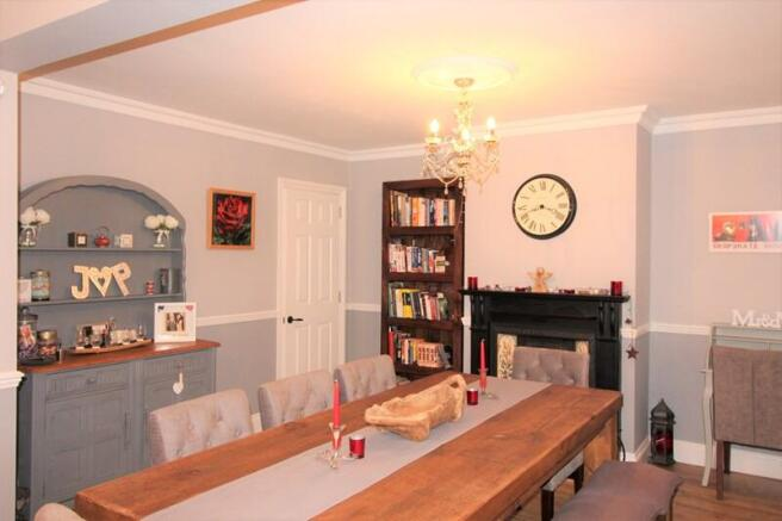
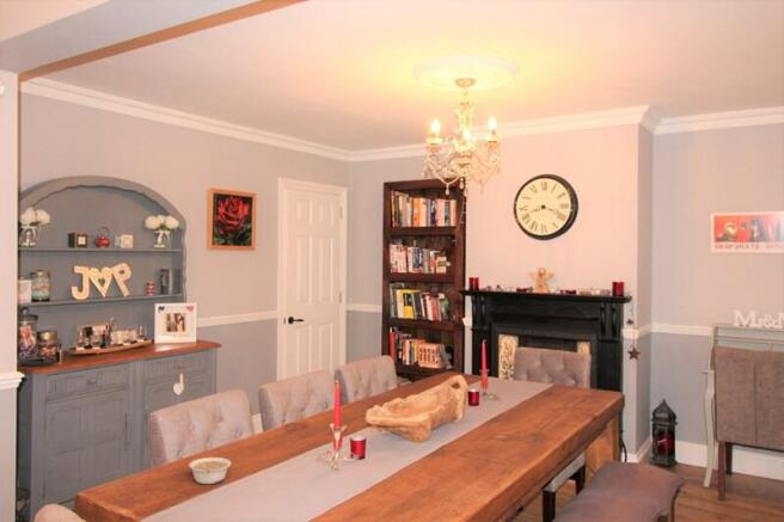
+ legume (210, 469)
